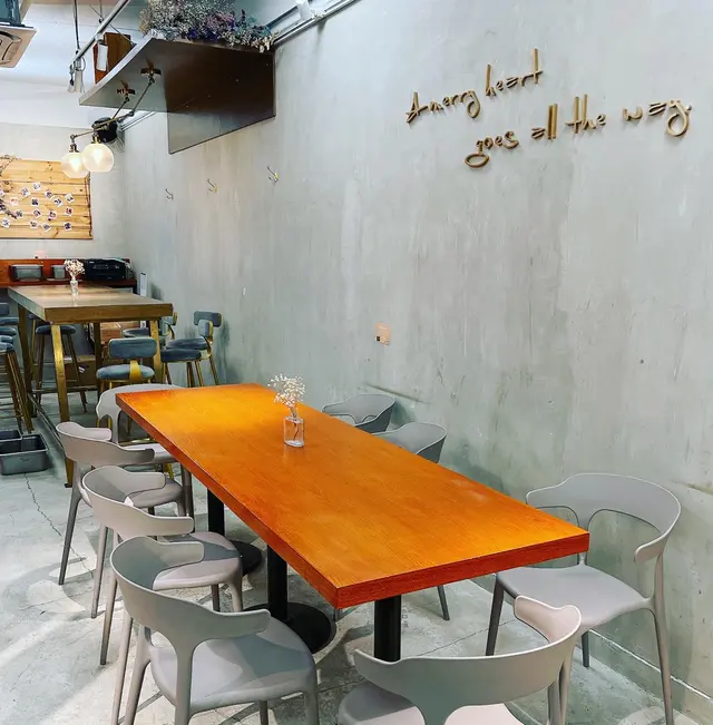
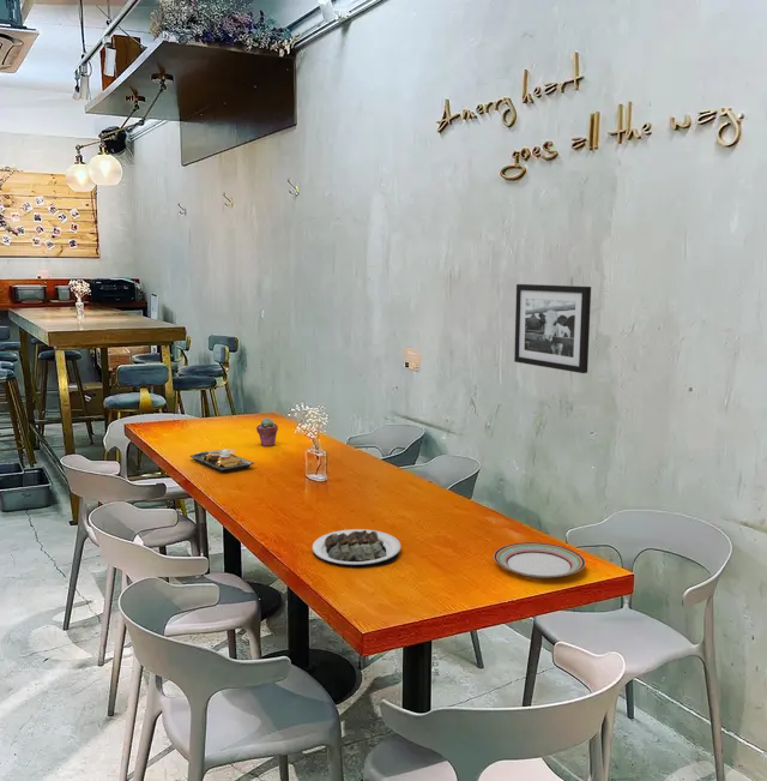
+ plate (538, 561)
+ picture frame (550, 326)
+ plate (356, 545)
+ potted succulent (267, 431)
+ plate (224, 455)
